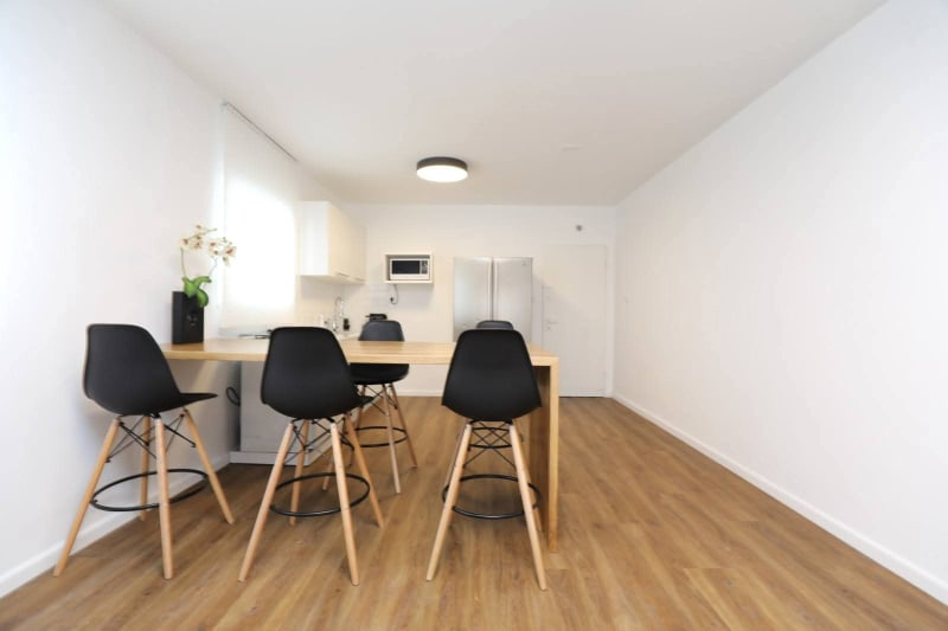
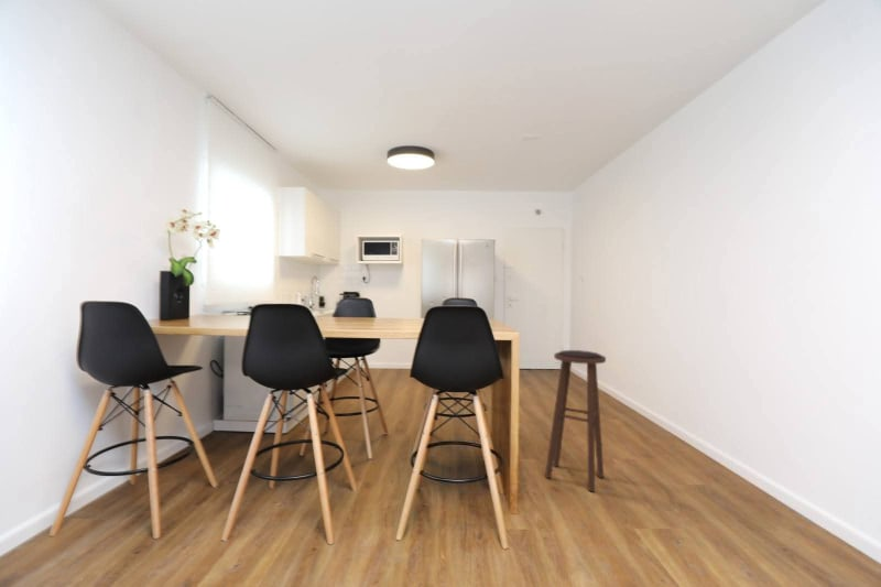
+ stool (576, 416)
